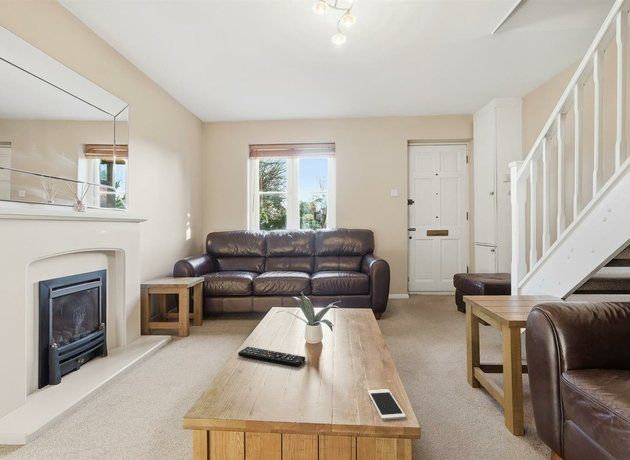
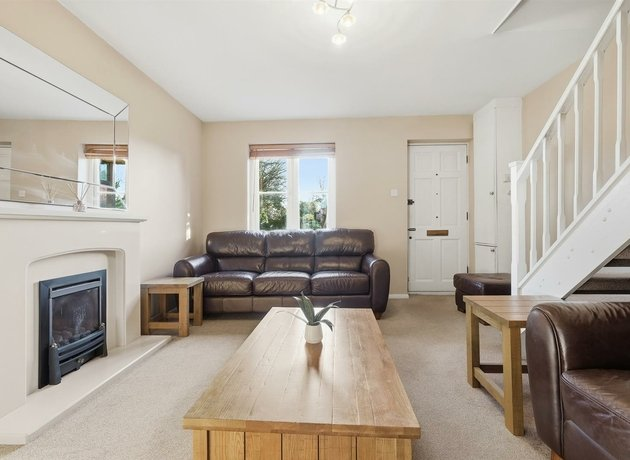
- cell phone (385, 403)
- remote control (271, 355)
